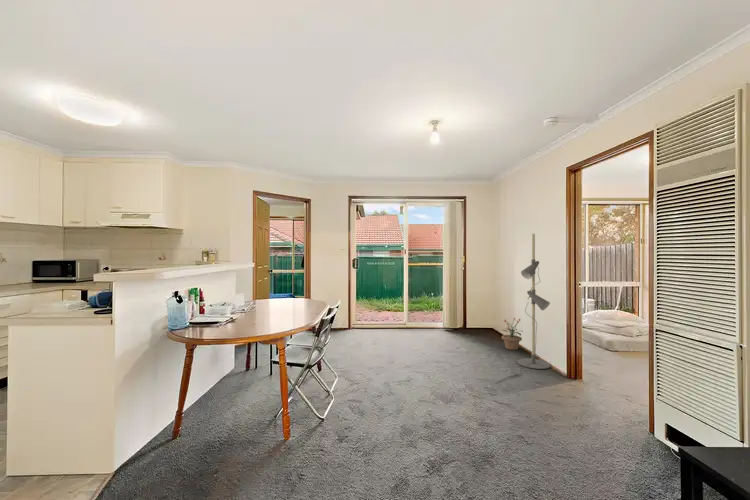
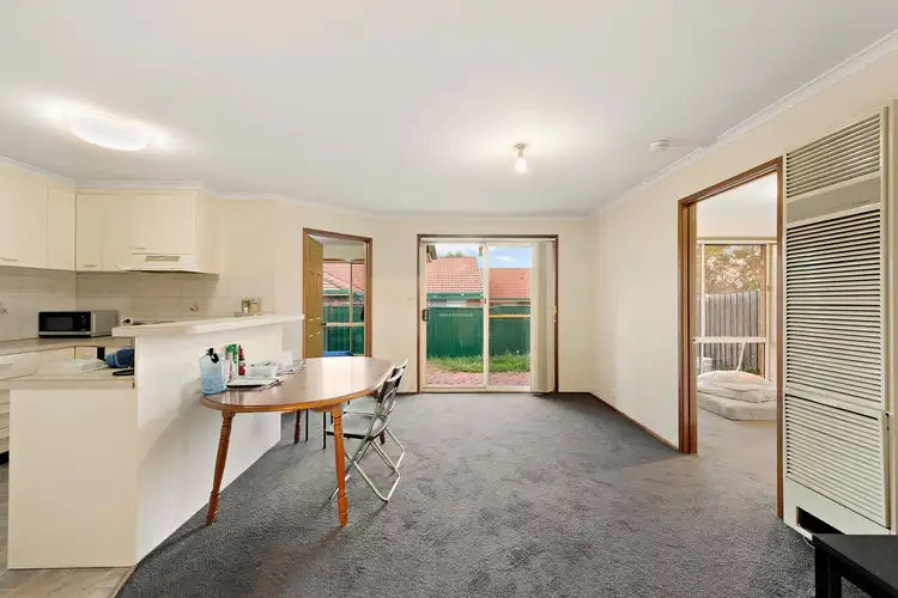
- potted plant (512, 333)
- floor lamp (527, 304)
